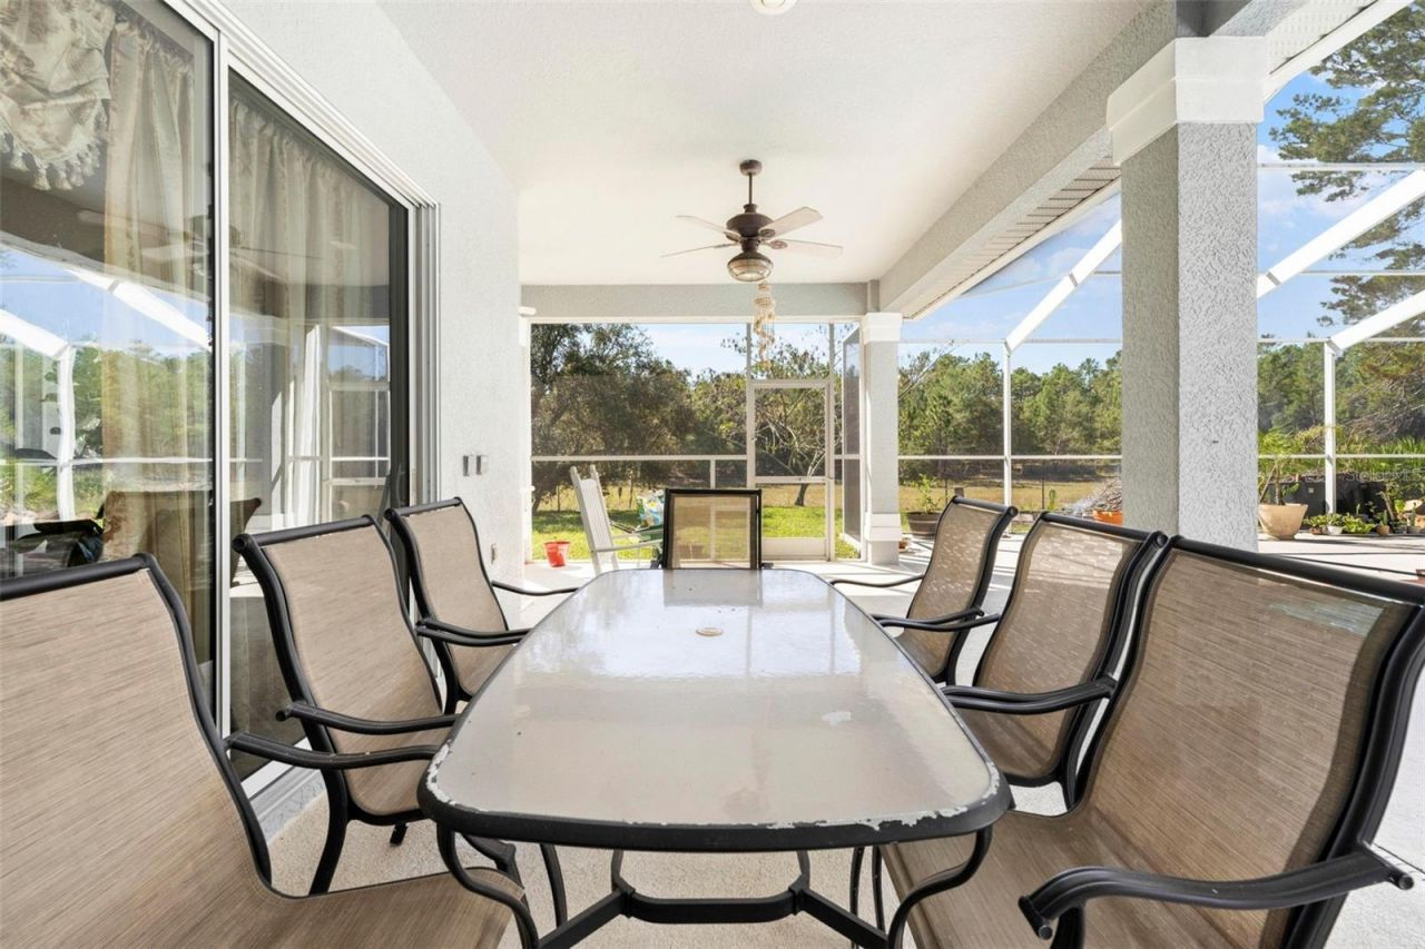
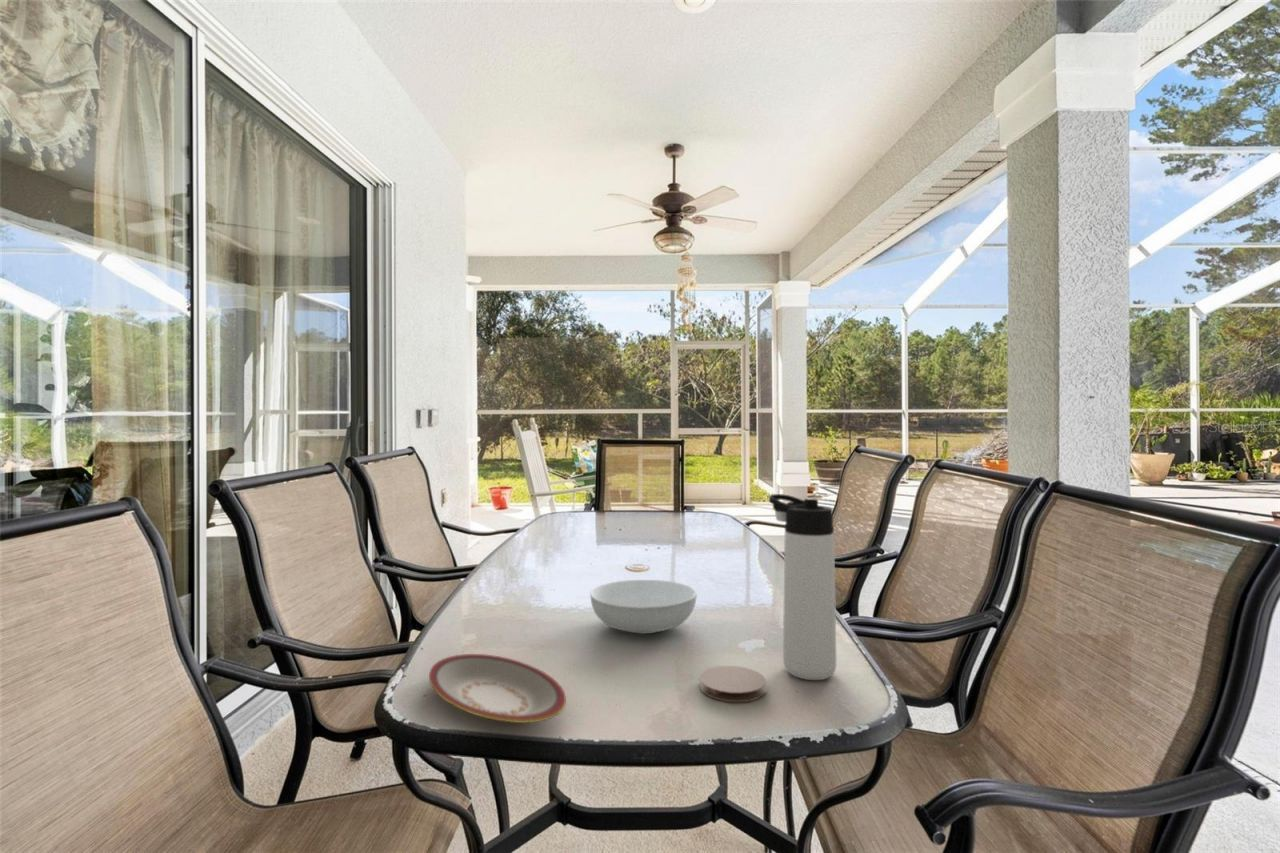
+ thermos bottle (800, 582)
+ serving bowl (643, 608)
+ coaster (732, 682)
+ plate (494, 691)
